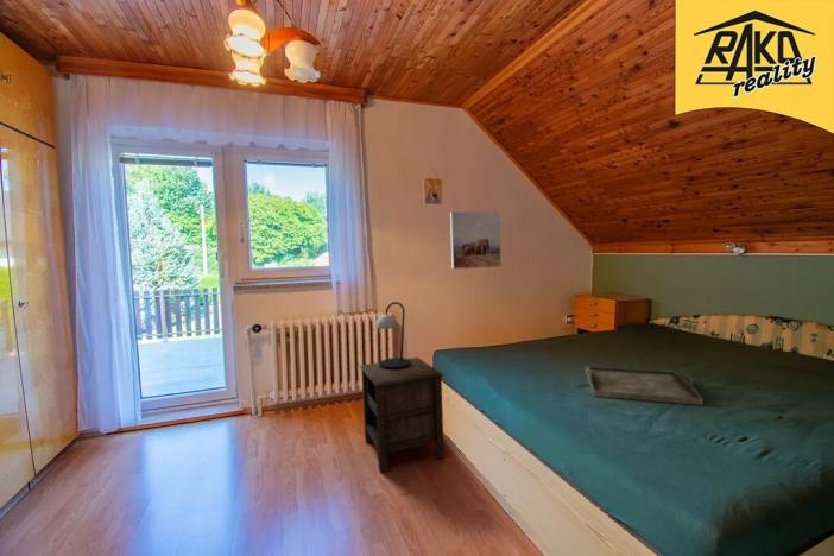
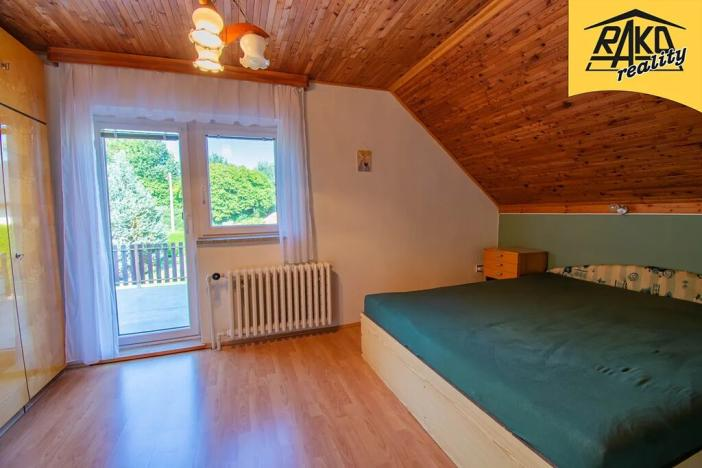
- table lamp (393, 327)
- nightstand (400, 409)
- serving tray (636, 378)
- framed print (475, 240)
